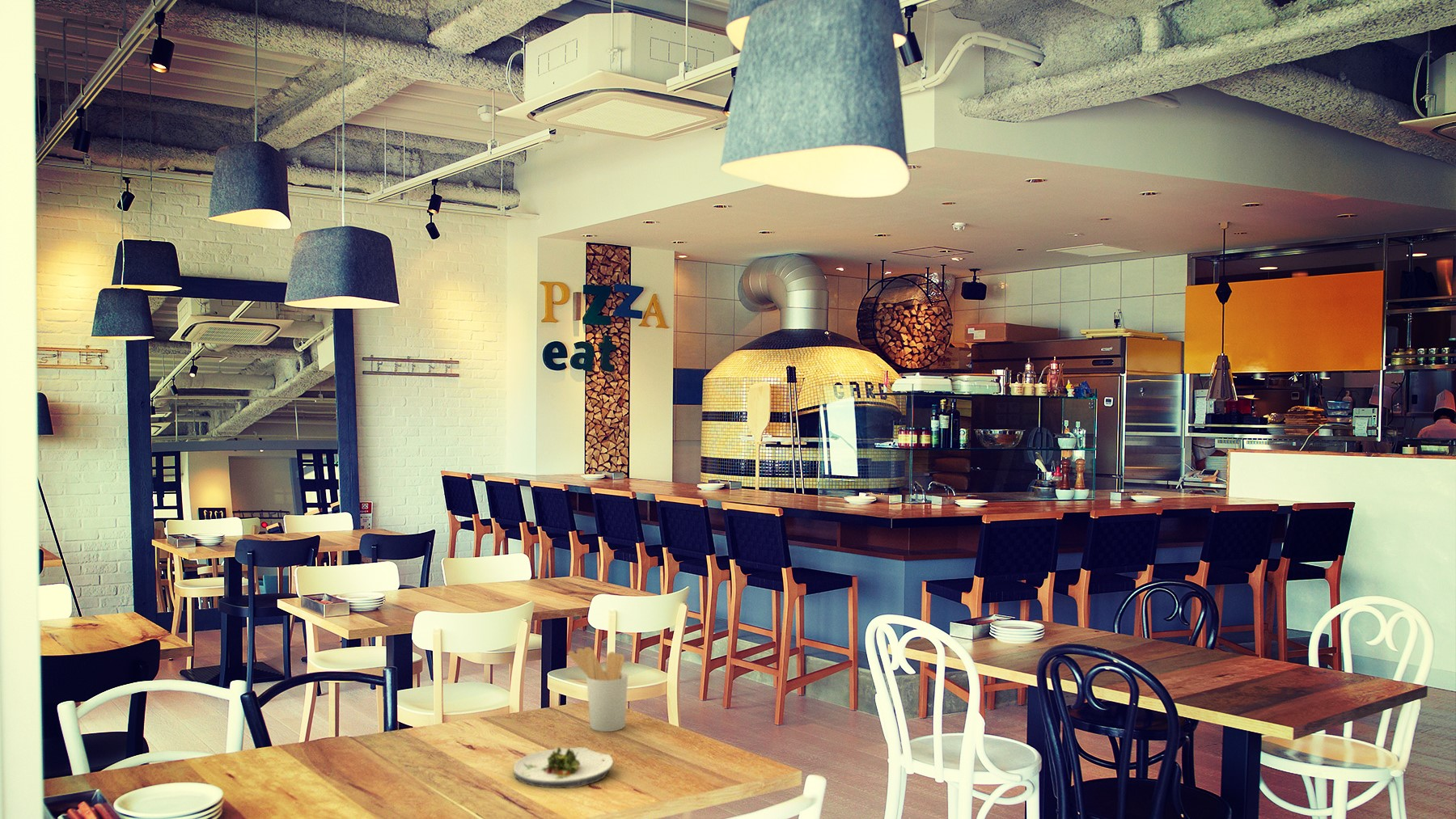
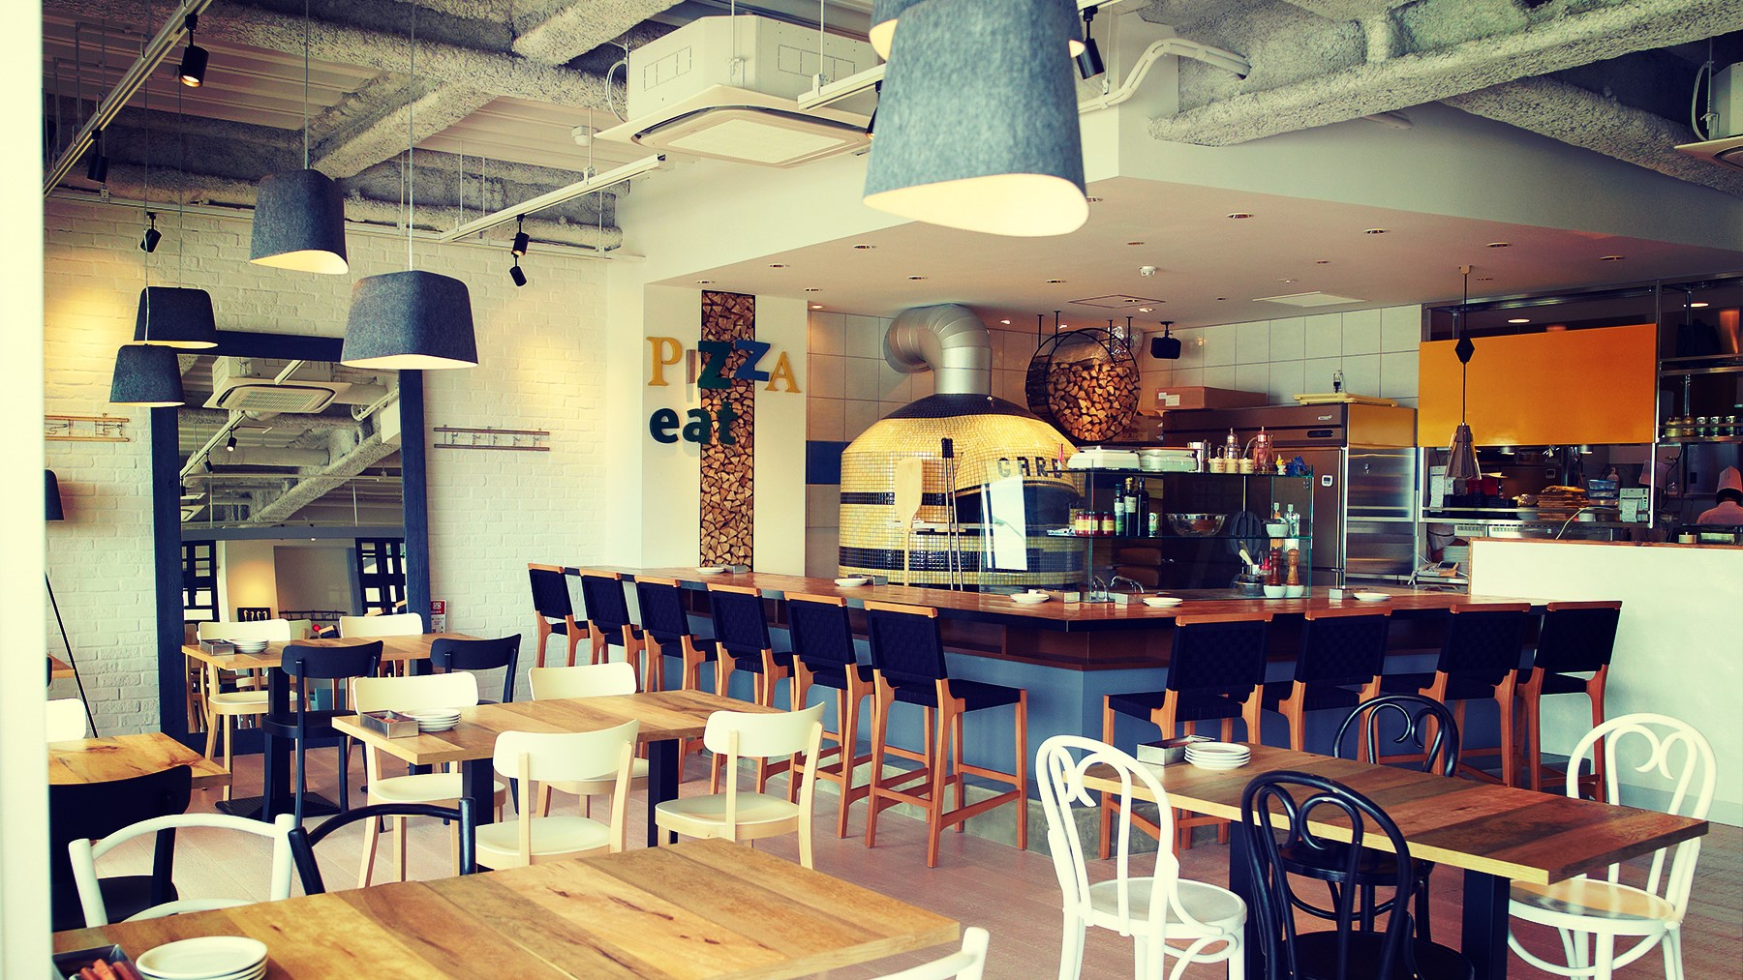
- utensil holder (599, 686)
- salad plate (562, 760)
